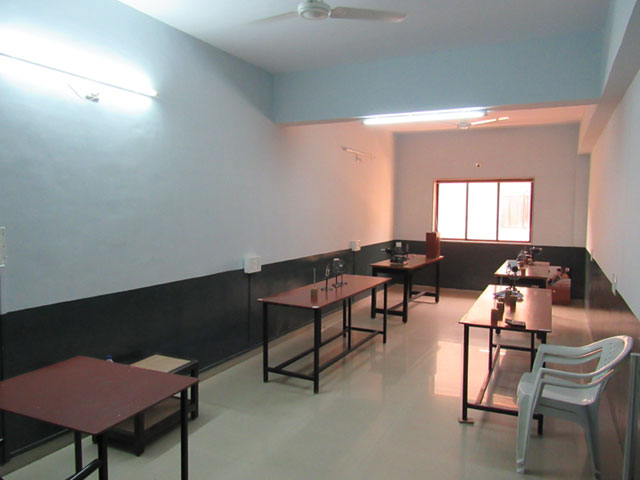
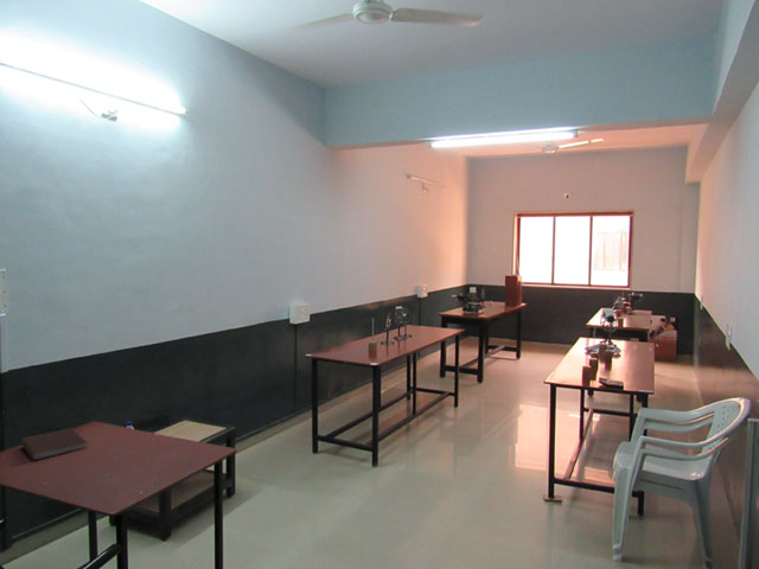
+ notebook (53, 443)
